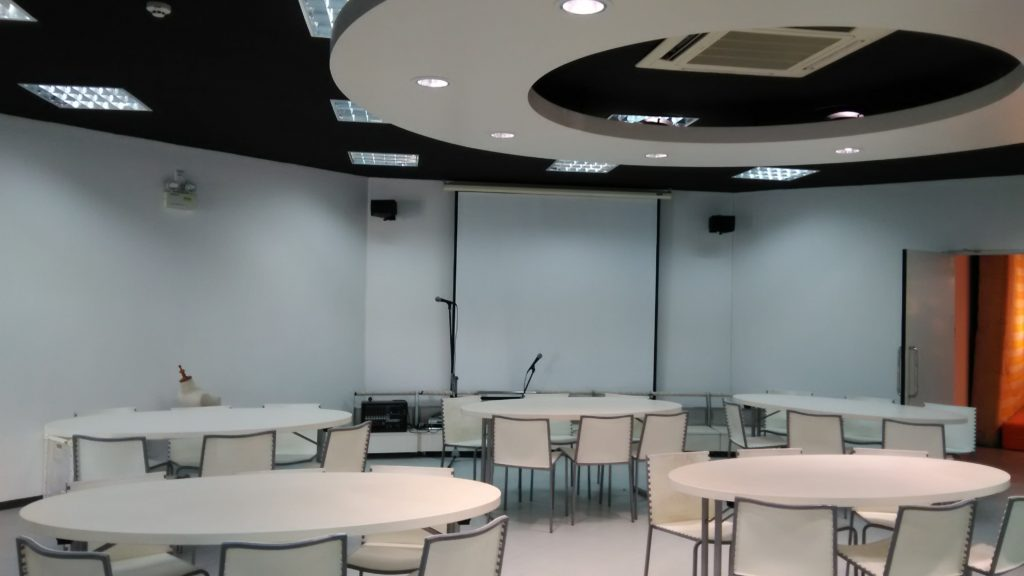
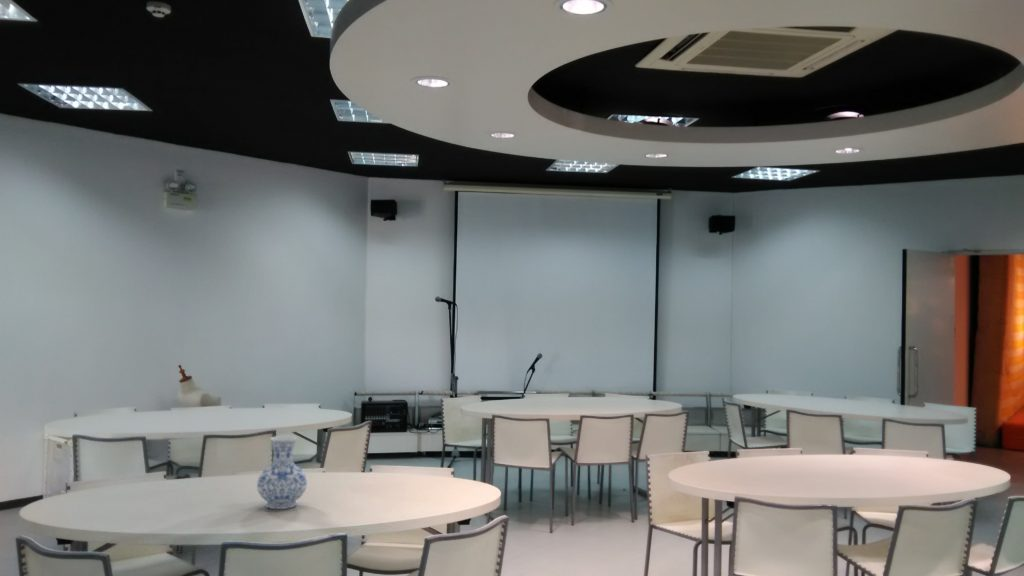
+ vase (282, 471)
